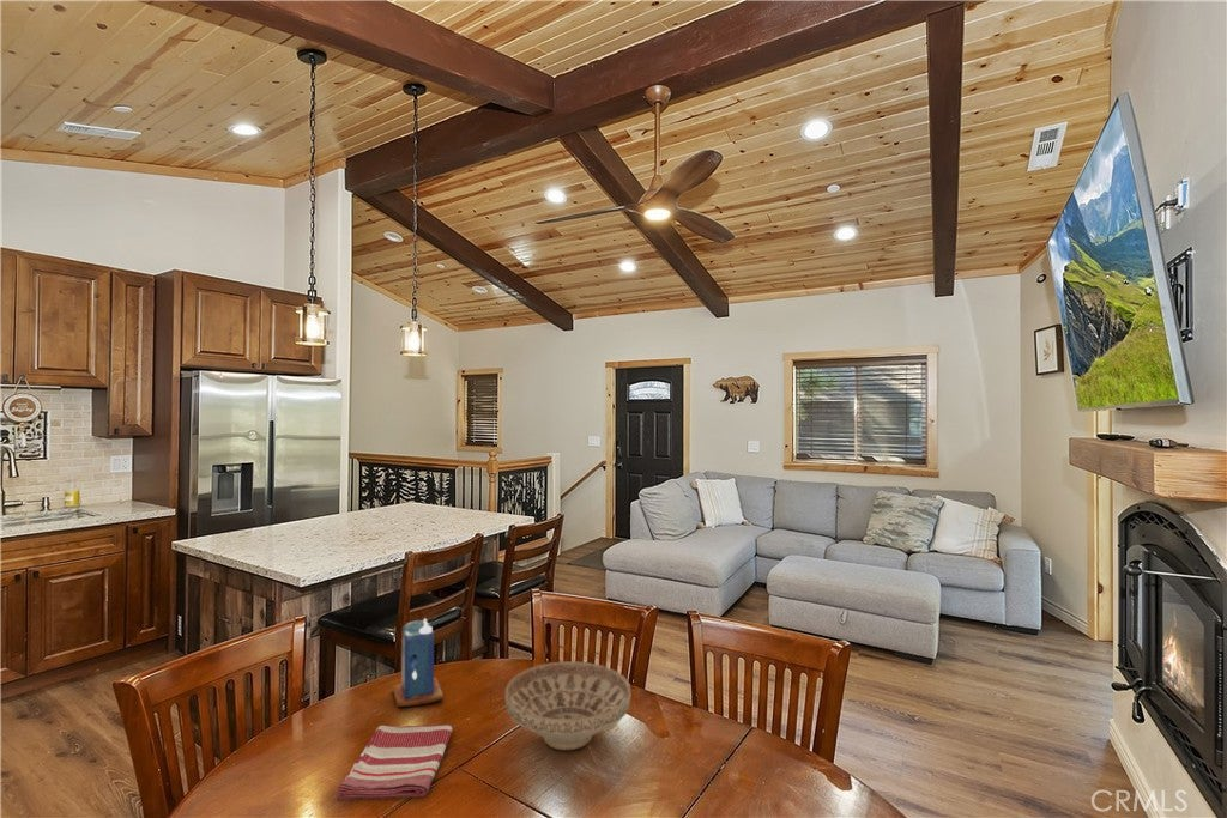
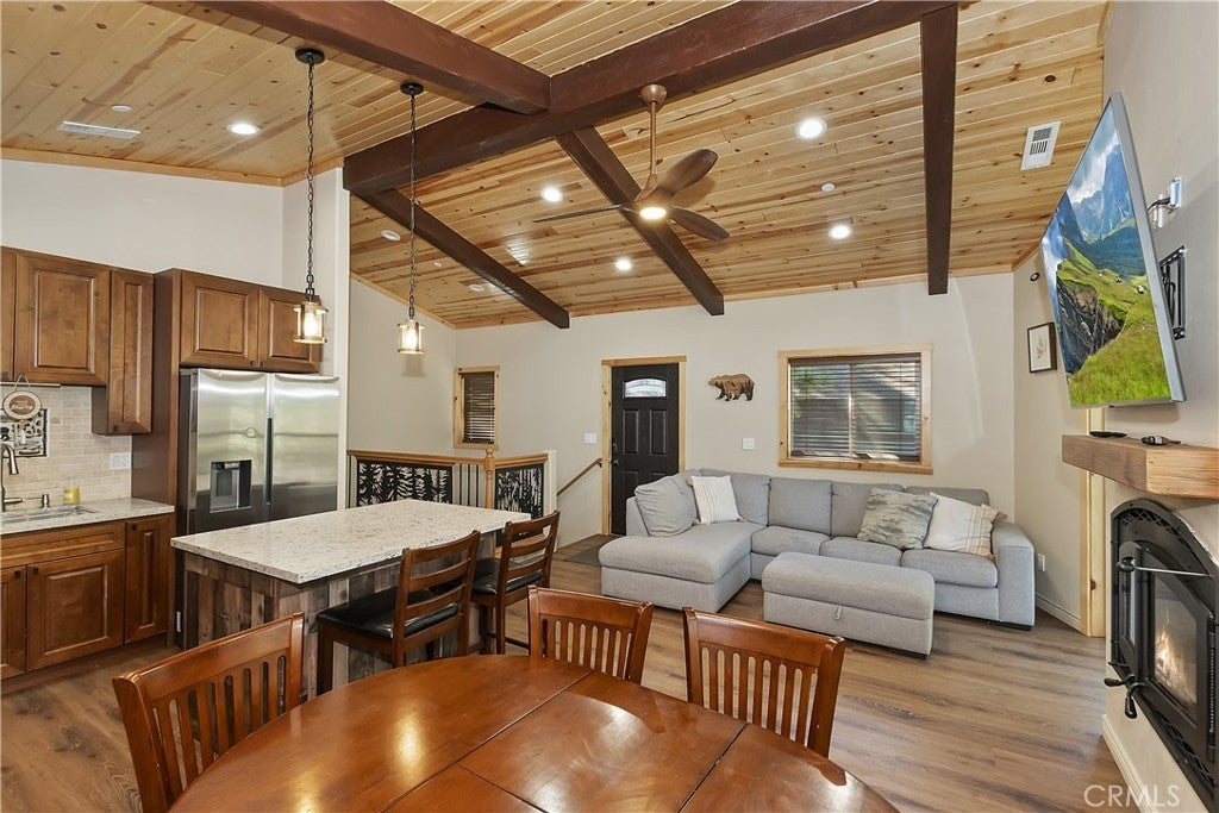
- dish towel (400, 756)
- decorative bowl (568, 711)
- candle (418, 655)
